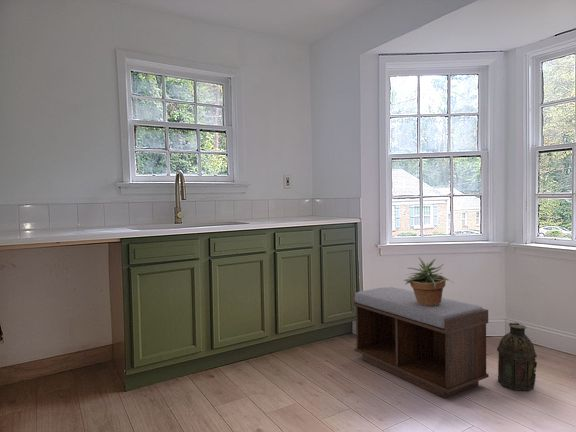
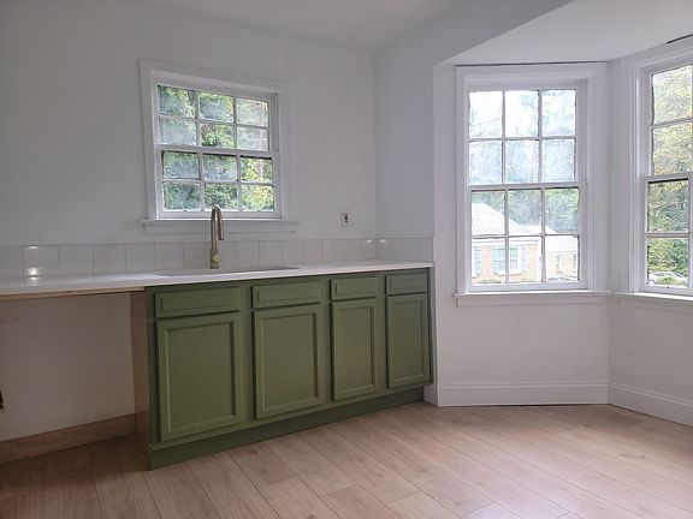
- potted plant (430, 281)
- lantern (516, 353)
- bench (414, 334)
